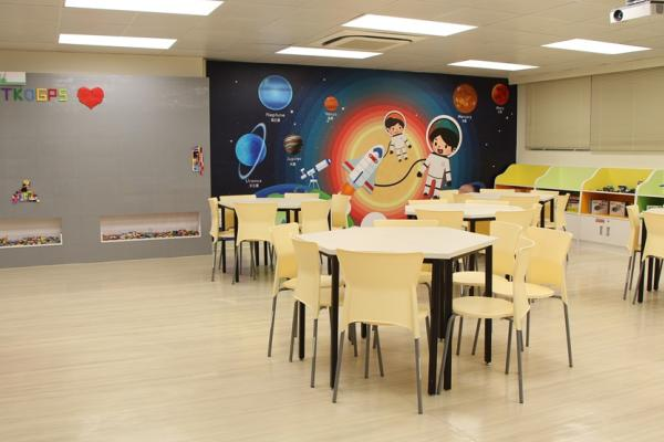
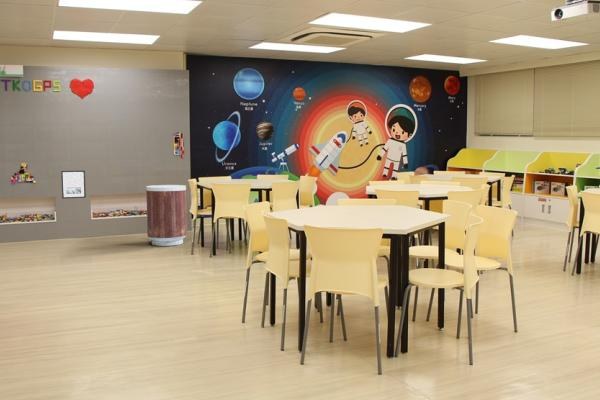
+ trash can (166, 214)
+ wall art (73, 184)
